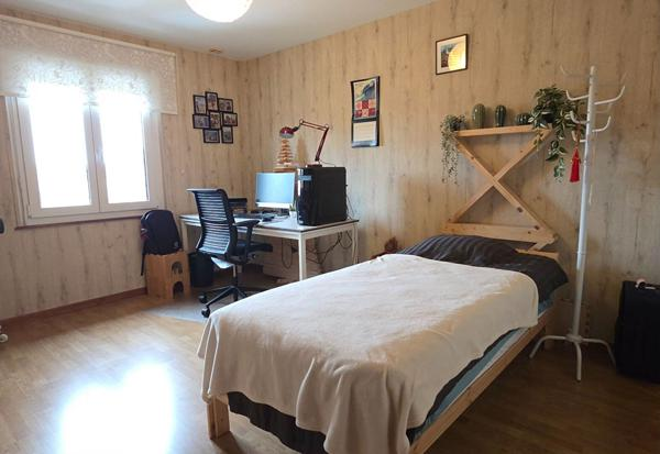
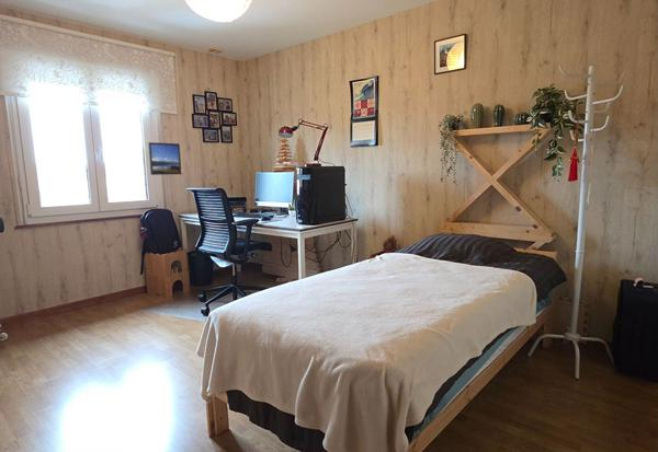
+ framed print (164, 159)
